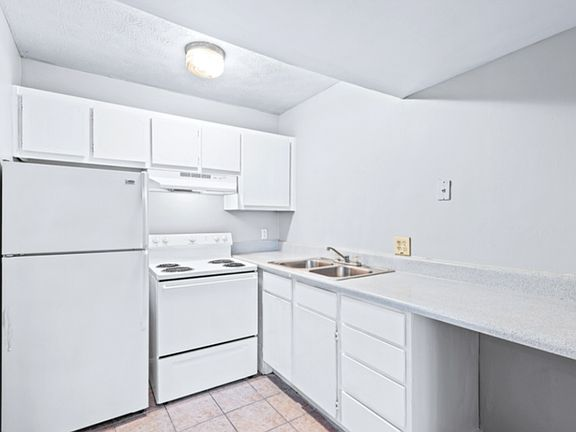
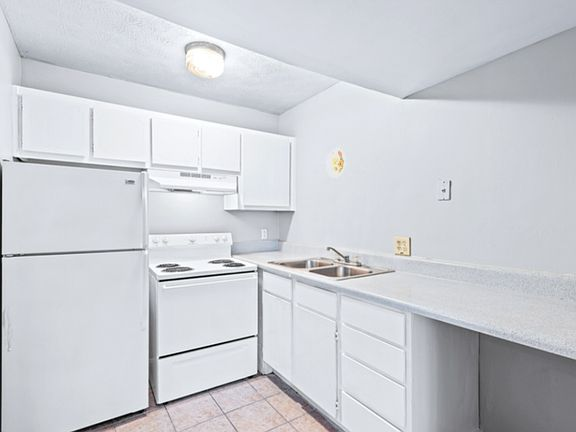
+ decorative plate (336, 163)
